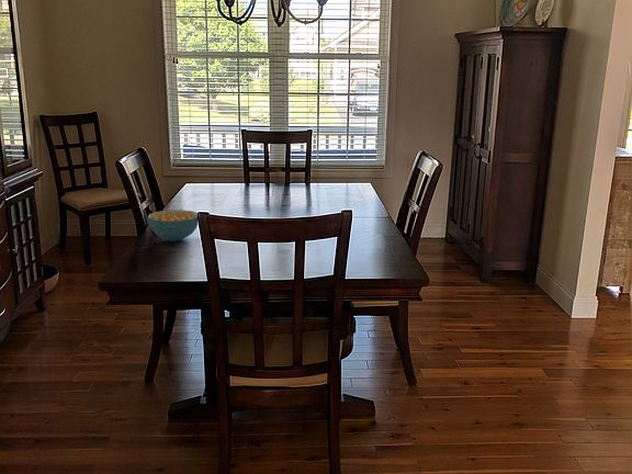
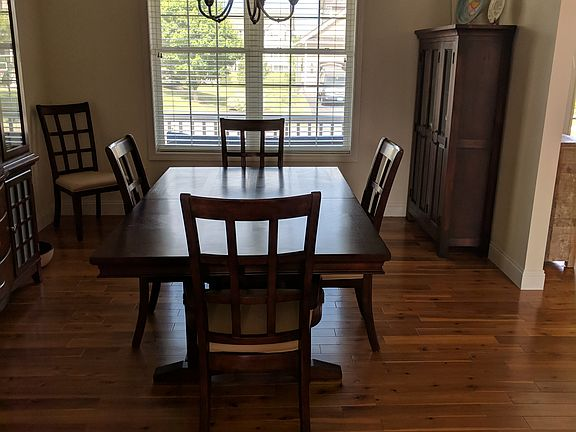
- cereal bowl (174, 227)
